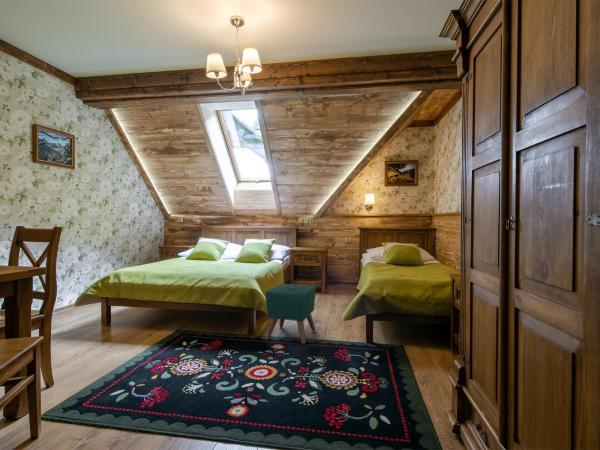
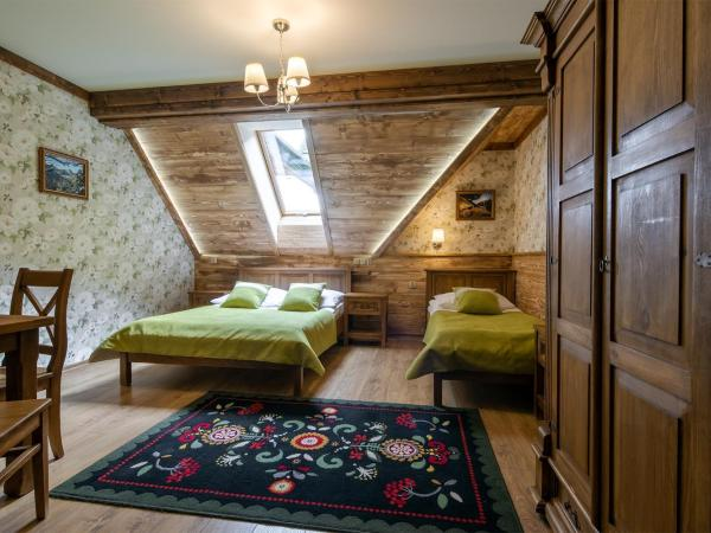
- ottoman (291, 311)
